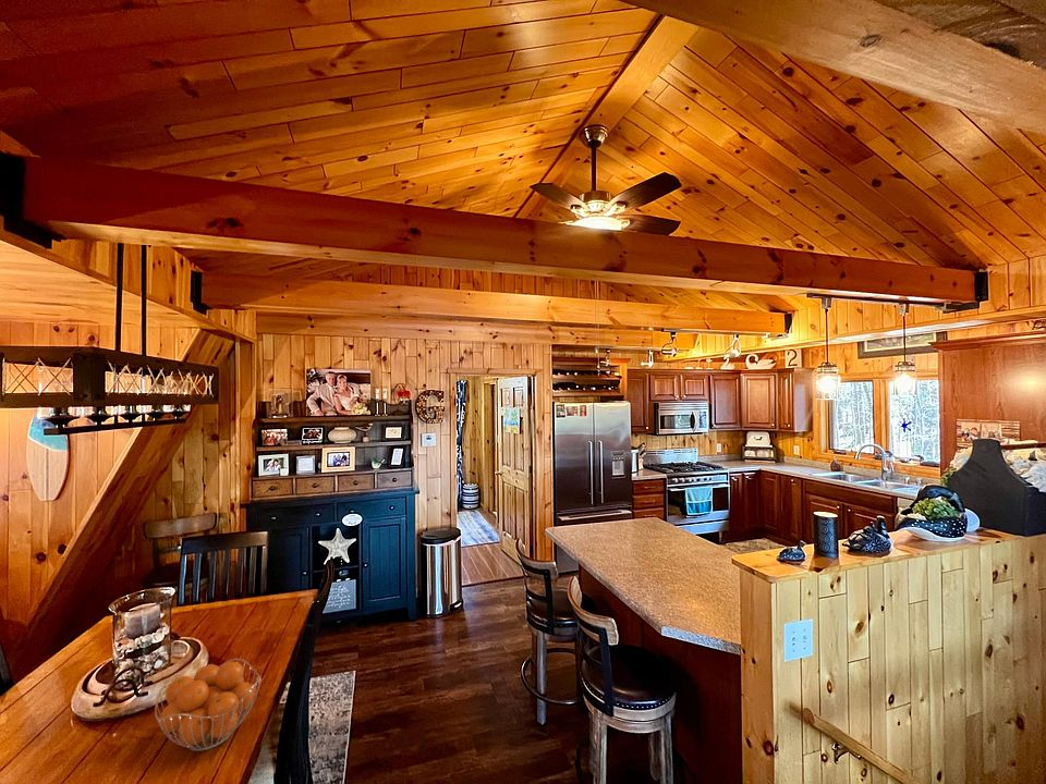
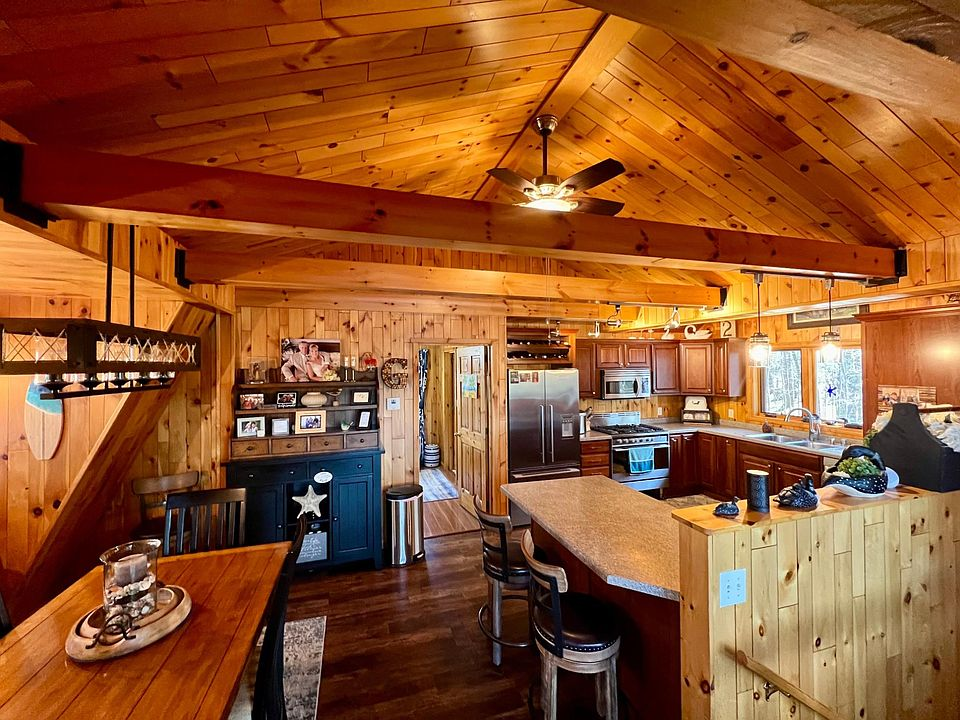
- fruit basket (210, 703)
